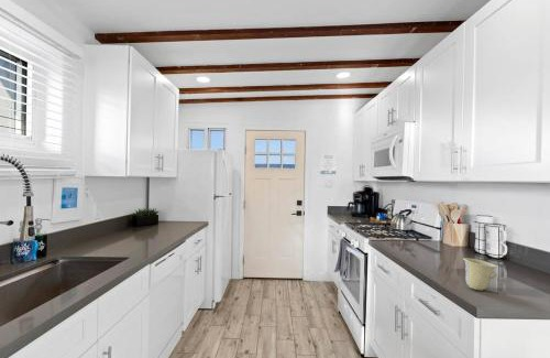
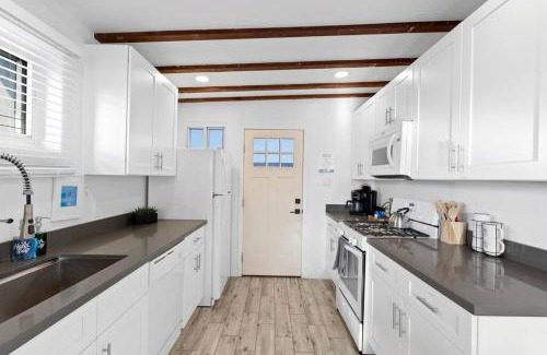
- cup (479, 274)
